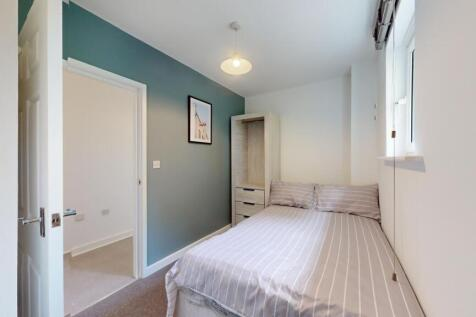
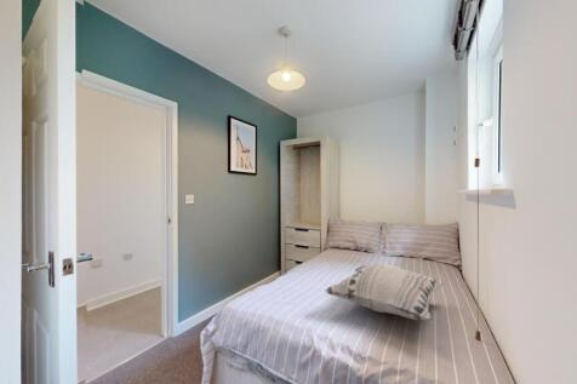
+ decorative pillow (385, 286)
